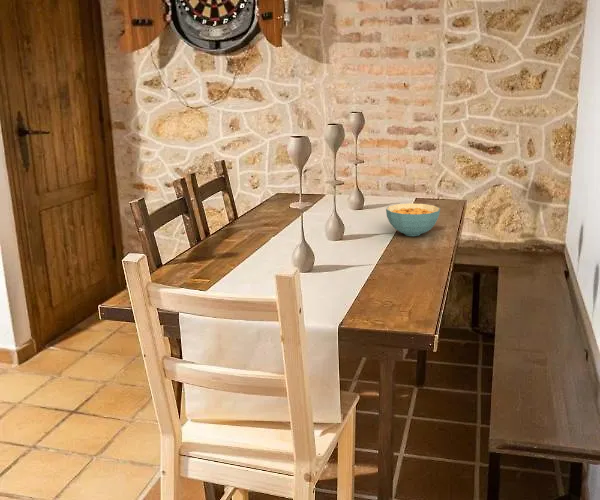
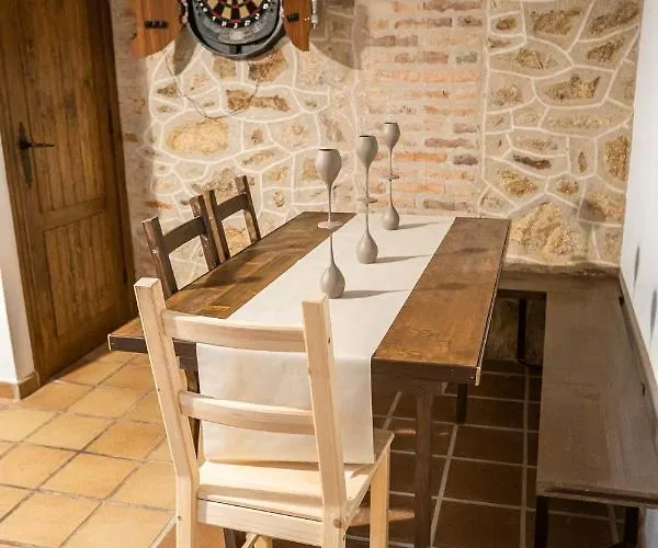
- cereal bowl (412, 221)
